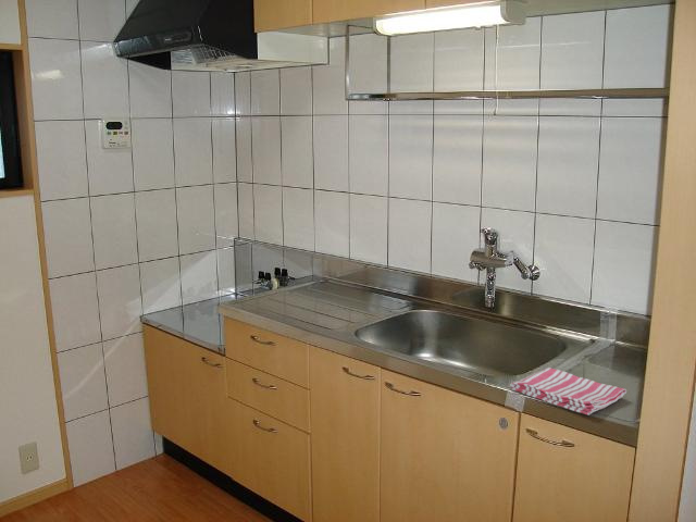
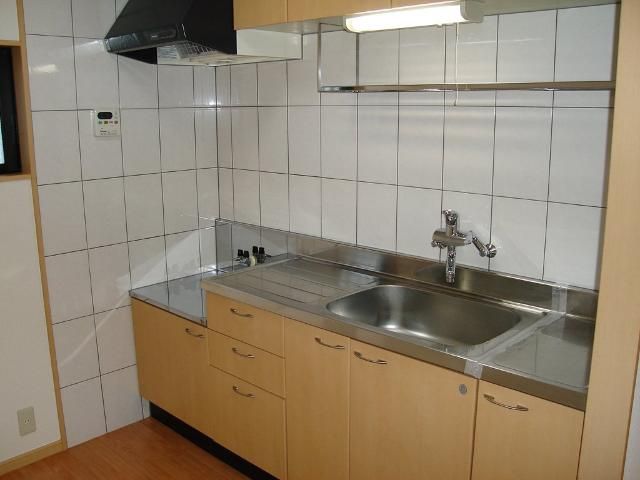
- dish towel (567, 387)
